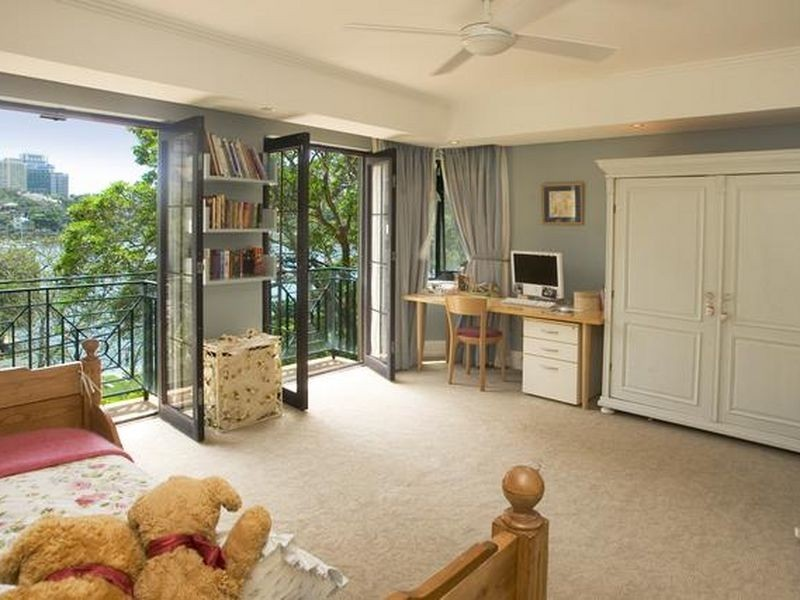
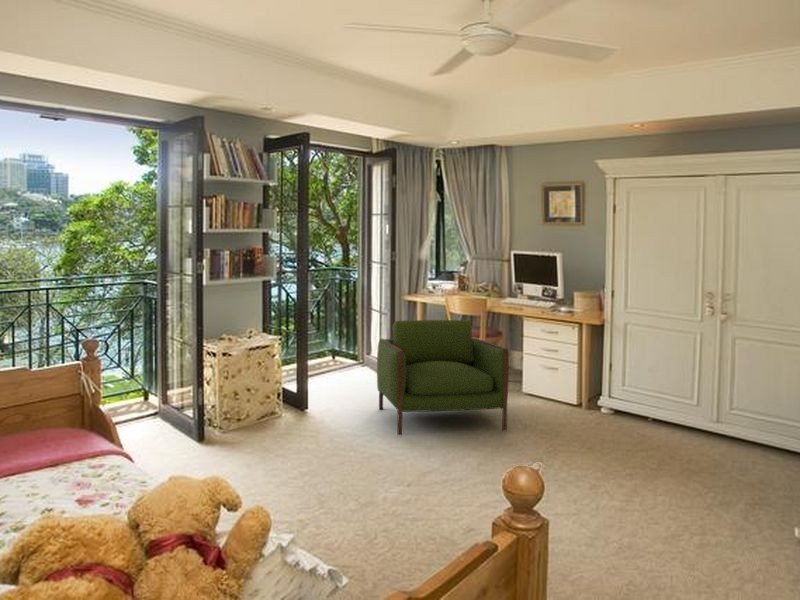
+ armchair (440, 371)
